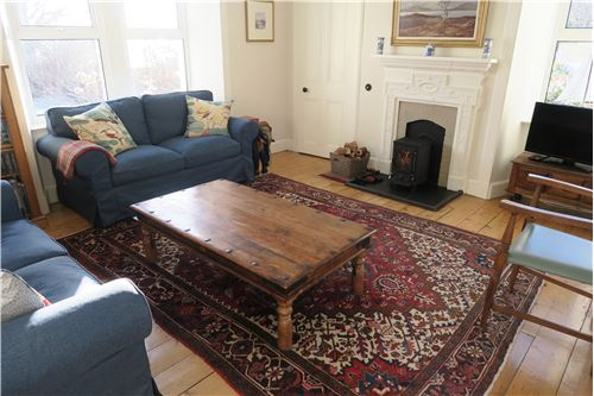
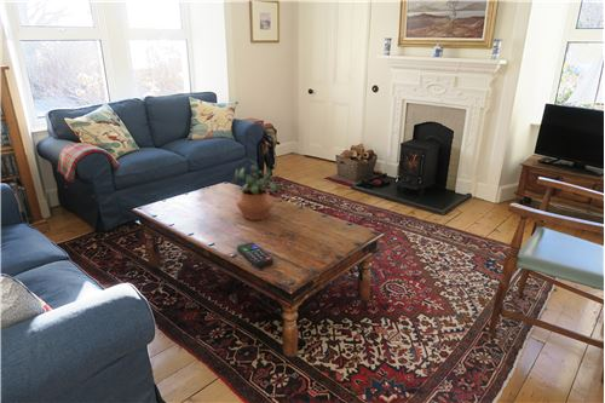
+ potted plant (258, 191)
+ remote control (254, 254)
